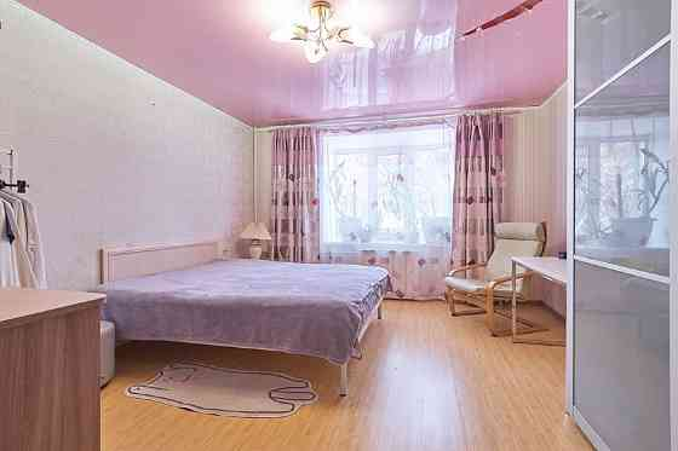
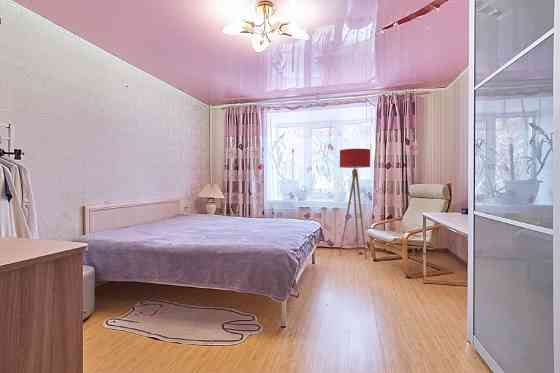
+ floor lamp (354, 202)
